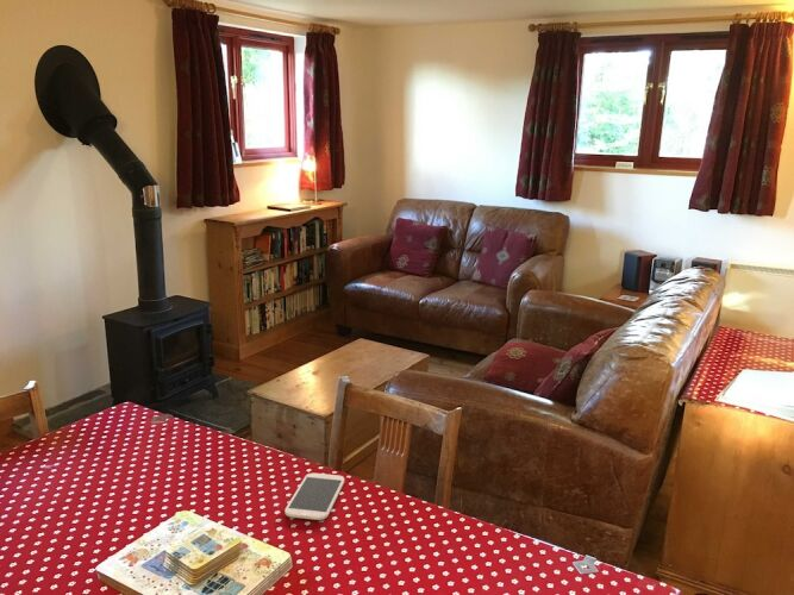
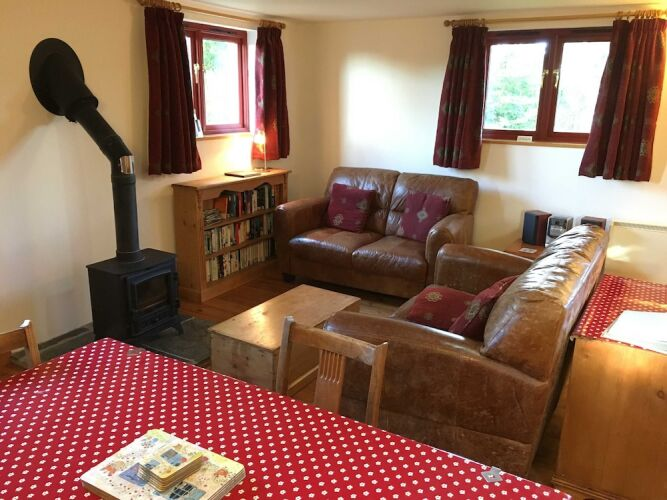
- smartphone (315, 494)
